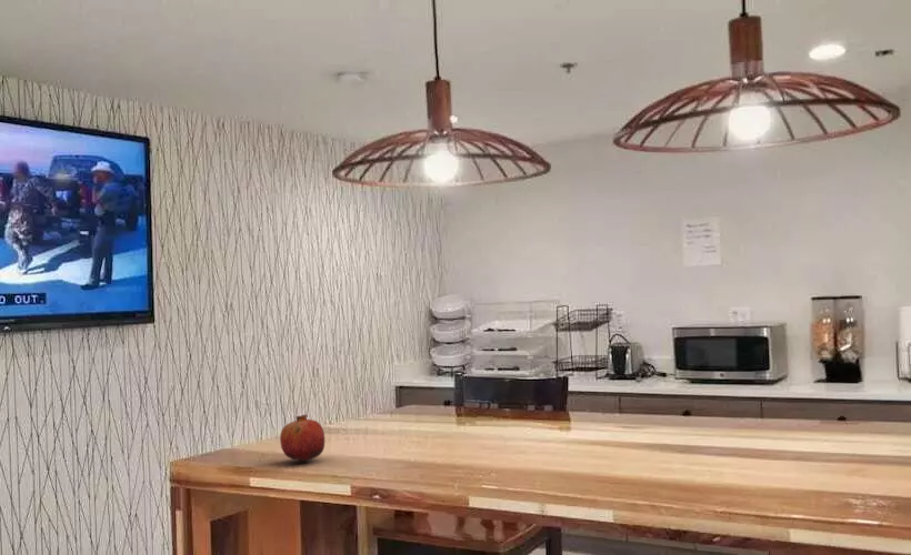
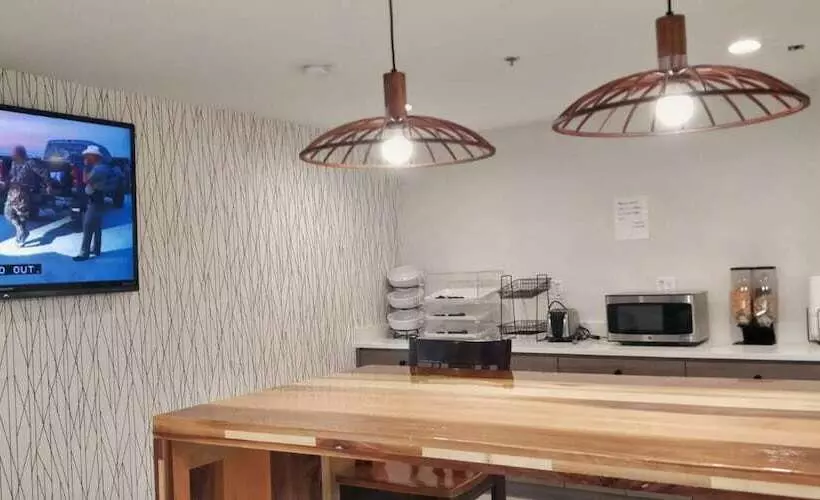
- fruit (302, 437)
